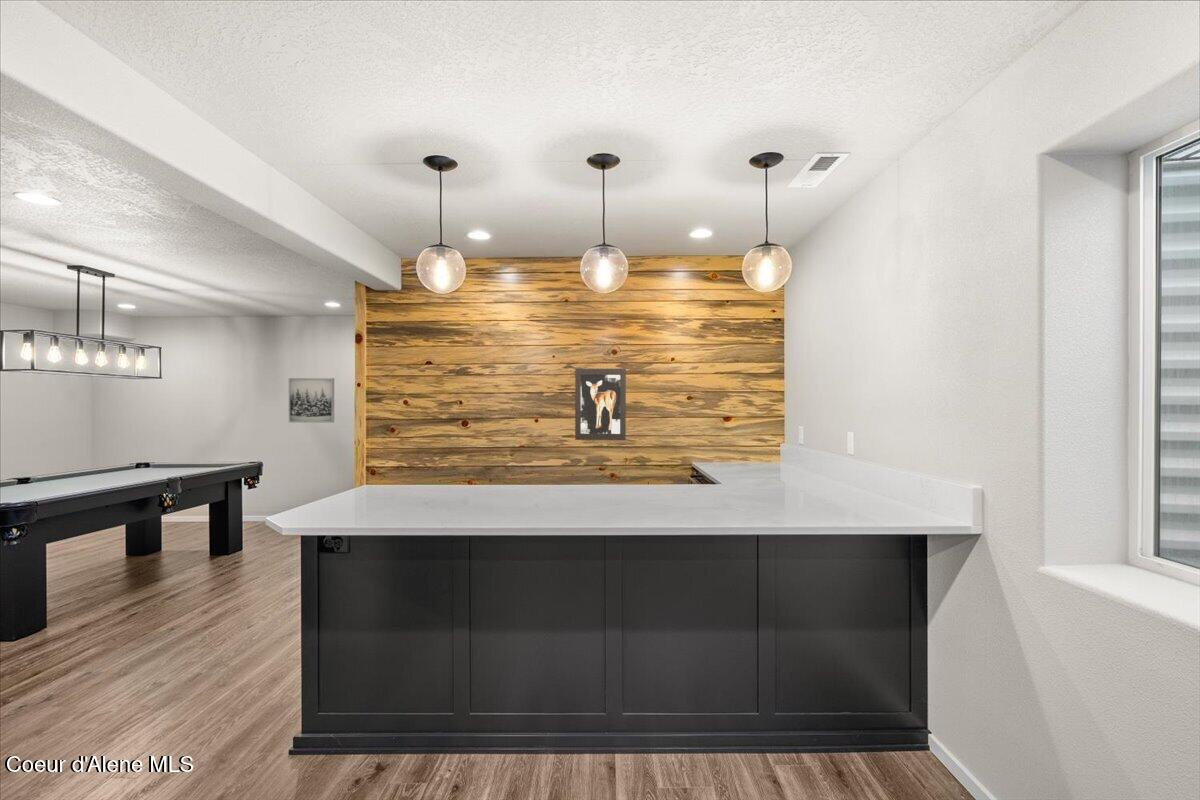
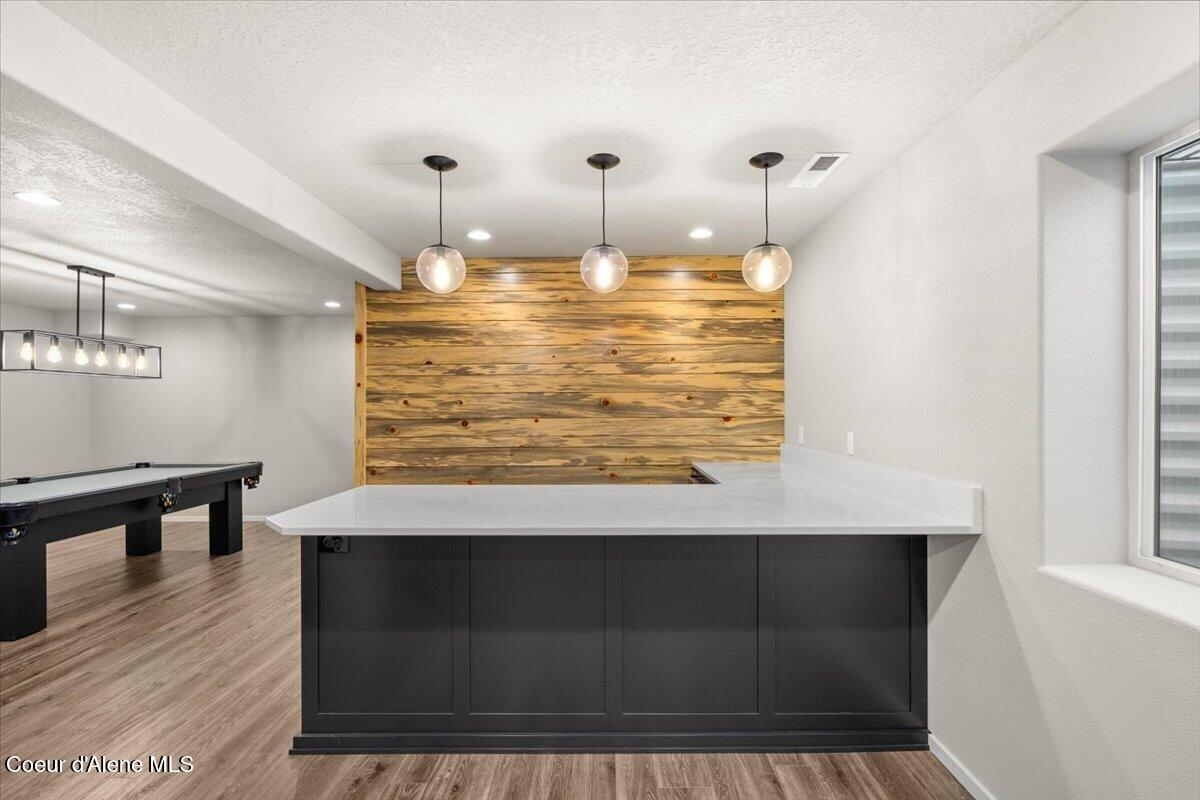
- wall art (311, 400)
- wall art (600, 404)
